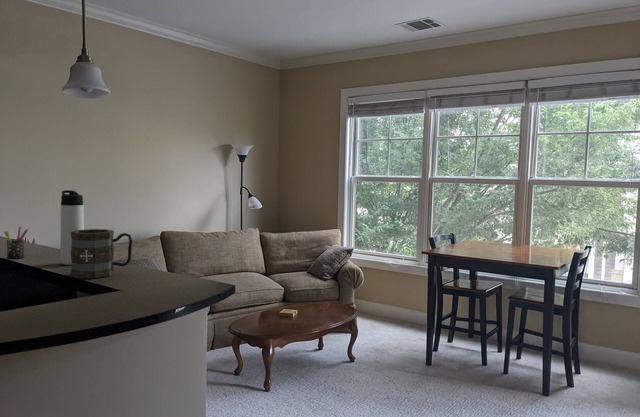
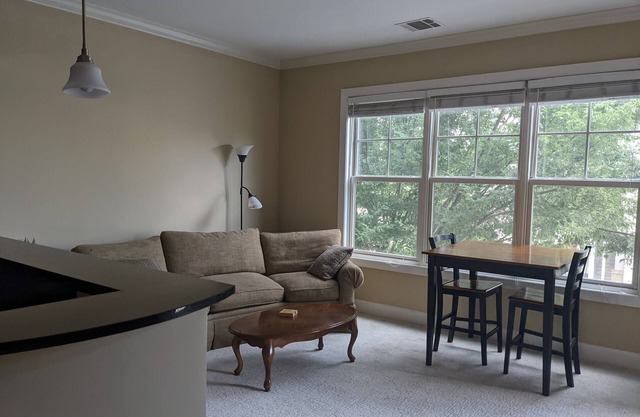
- thermos bottle (71, 226)
- mug (102, 252)
- pen holder (14, 242)
